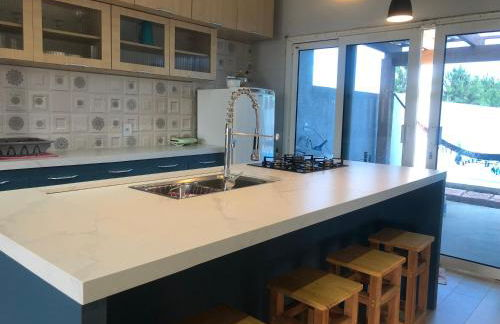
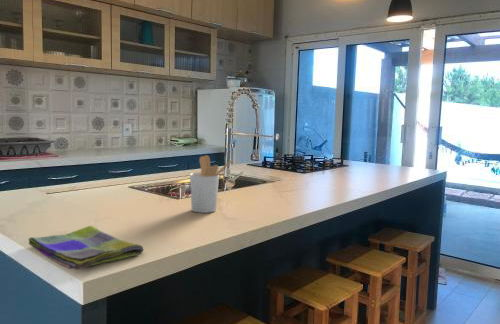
+ dish towel (85, 244)
+ utensil holder (212, 183)
